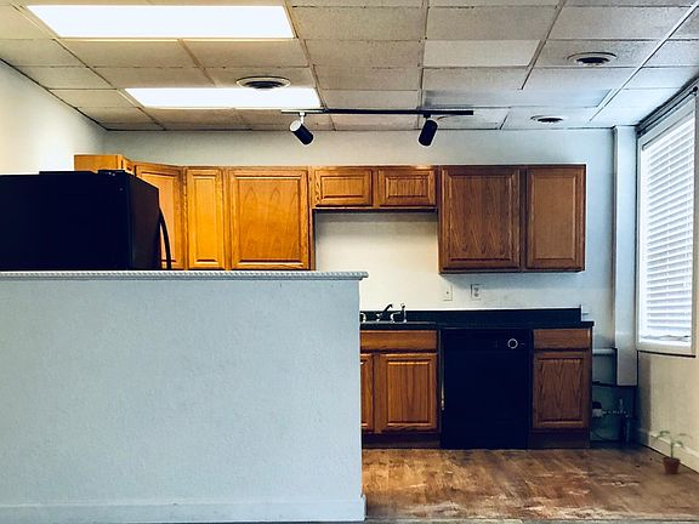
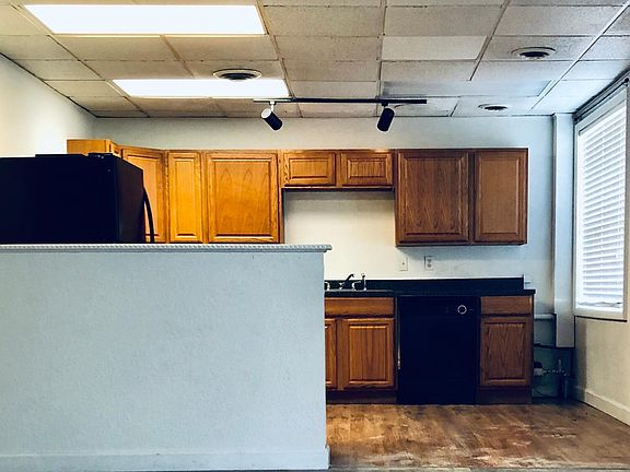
- potted plant (672, 452)
